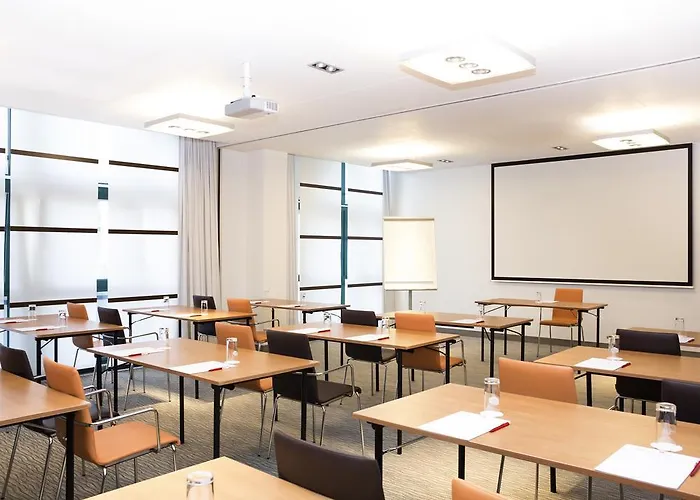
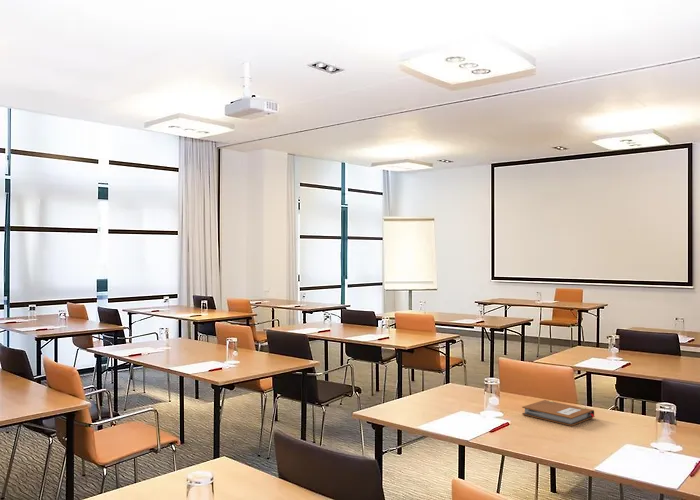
+ notebook (559, 412)
